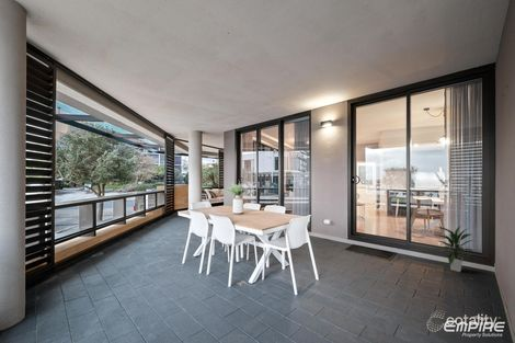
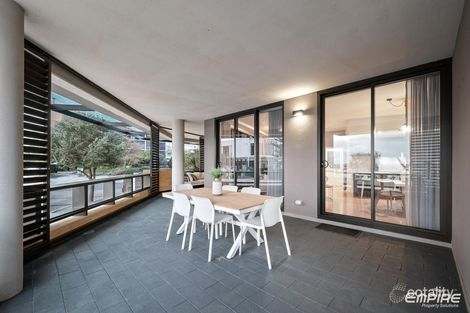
- indoor plant (454, 247)
